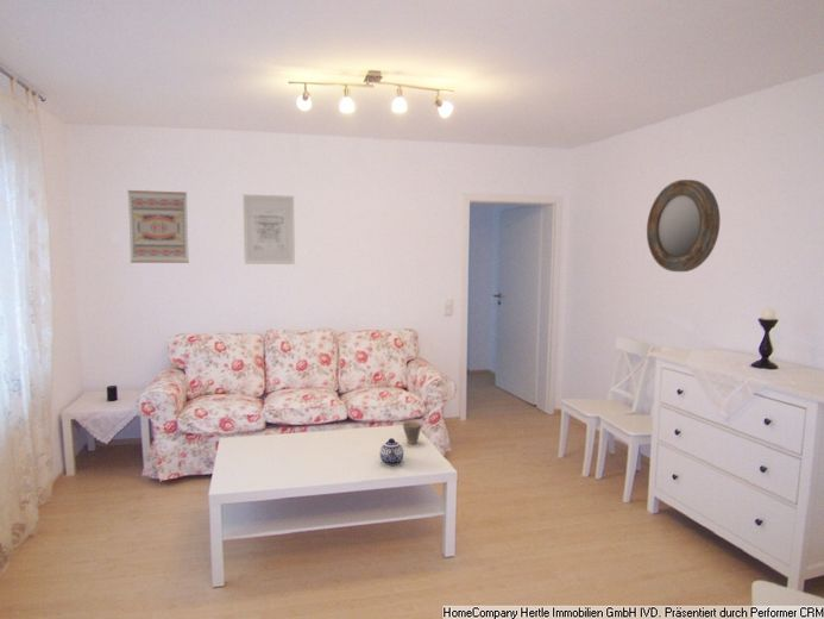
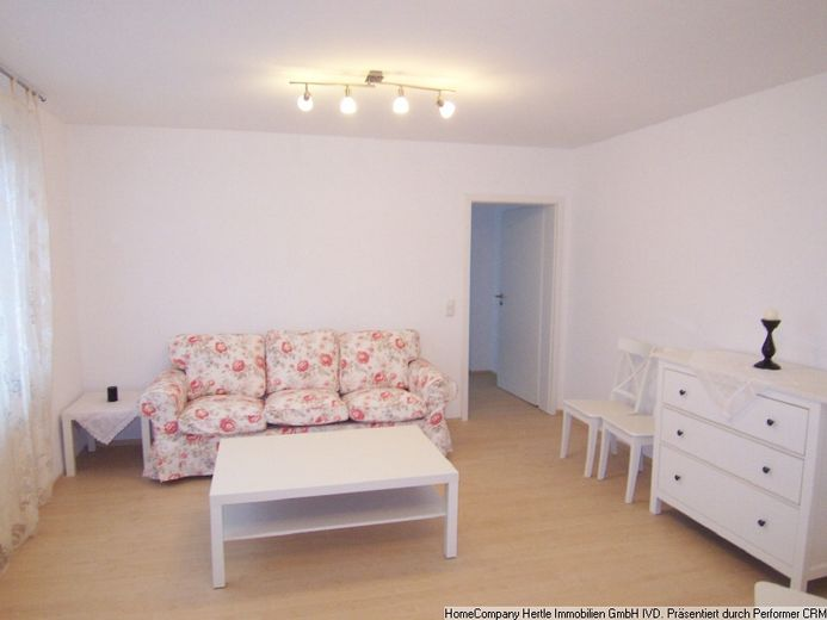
- cup (411, 432)
- teapot (391, 450)
- wall art (158, 227)
- home mirror (680, 226)
- wall art (269, 230)
